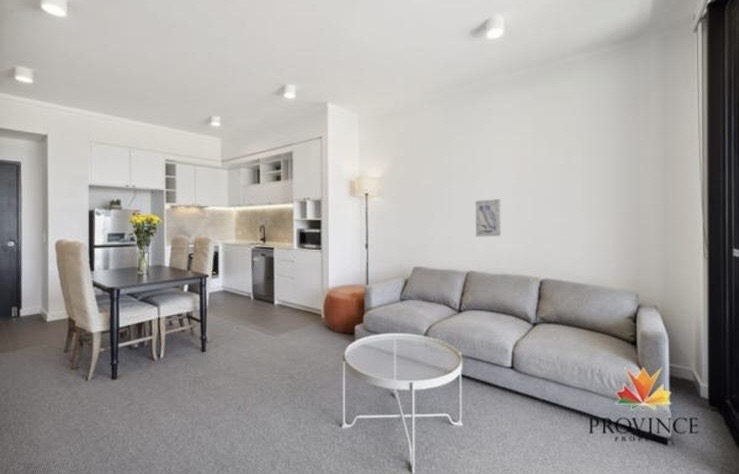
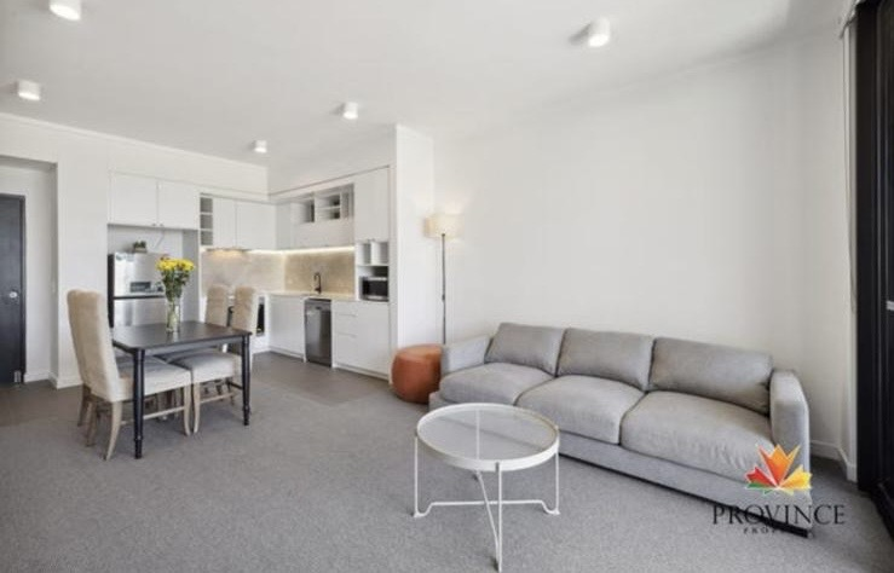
- wall art (487, 218)
